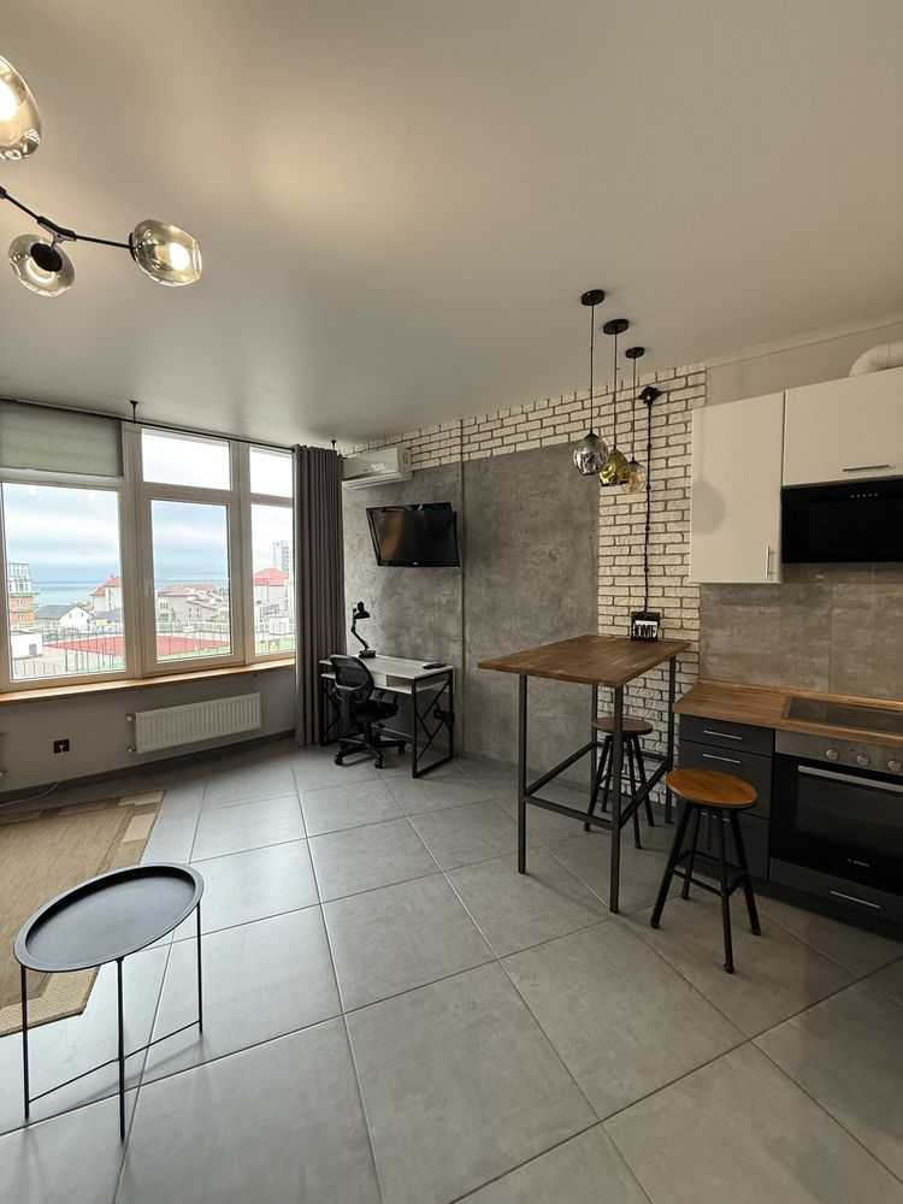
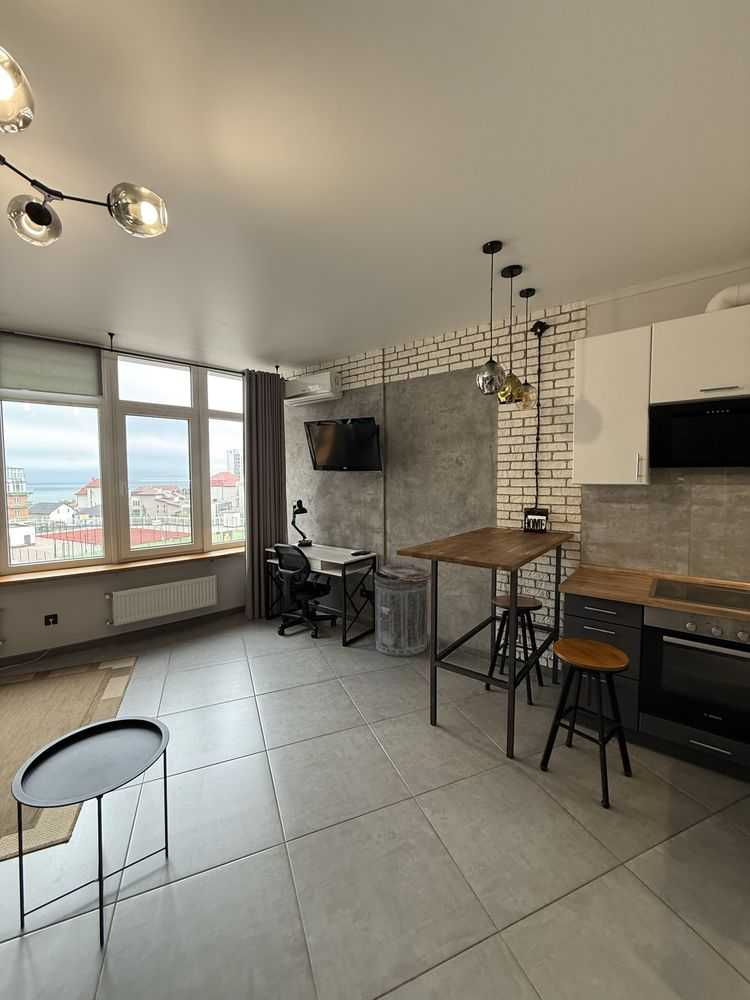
+ trash can lid (403, 607)
